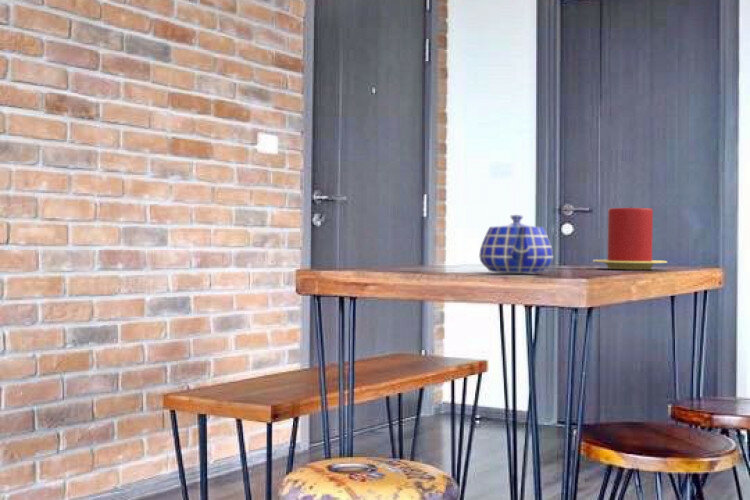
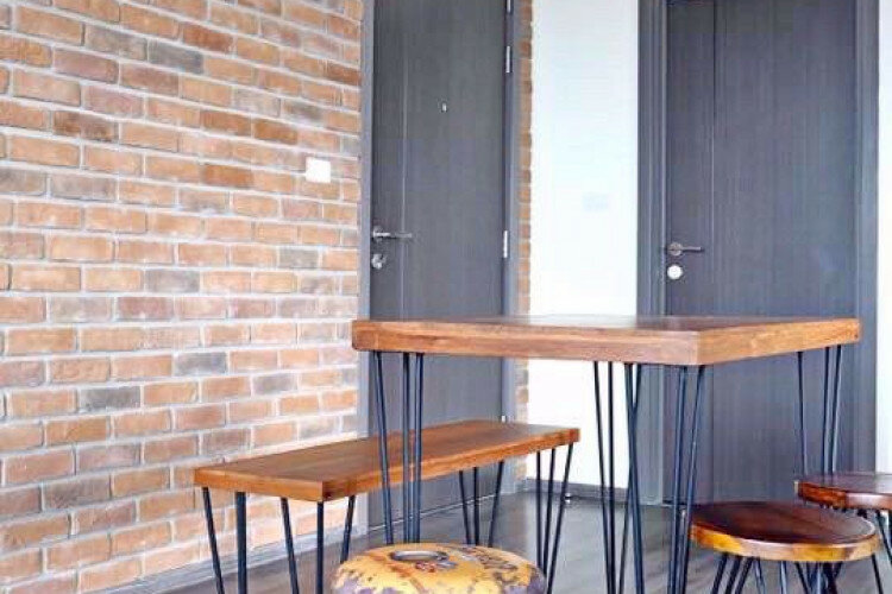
- candle (629, 238)
- teapot (516, 243)
